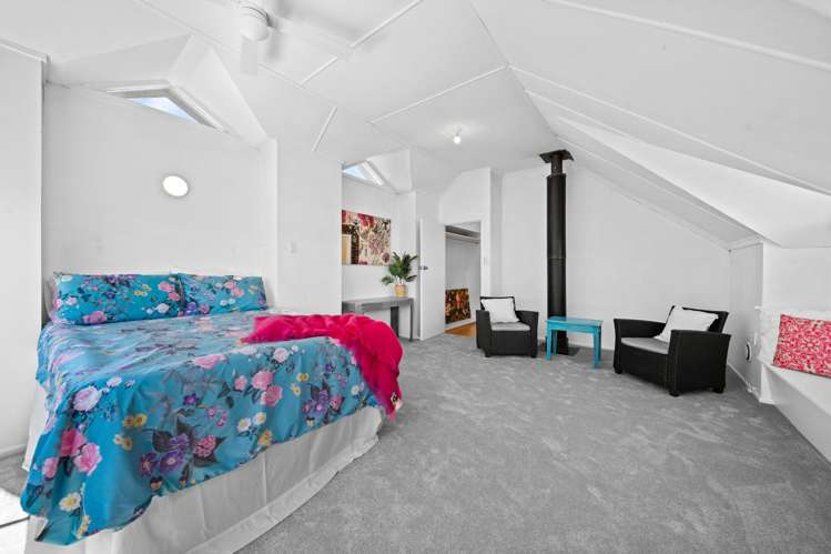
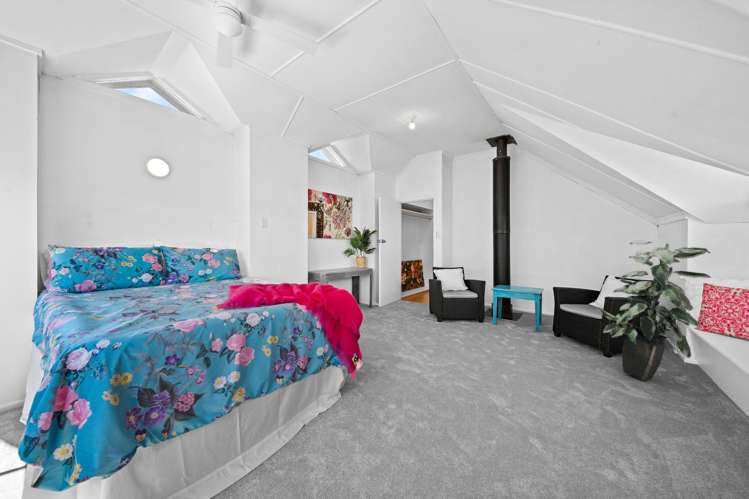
+ indoor plant (649, 309)
